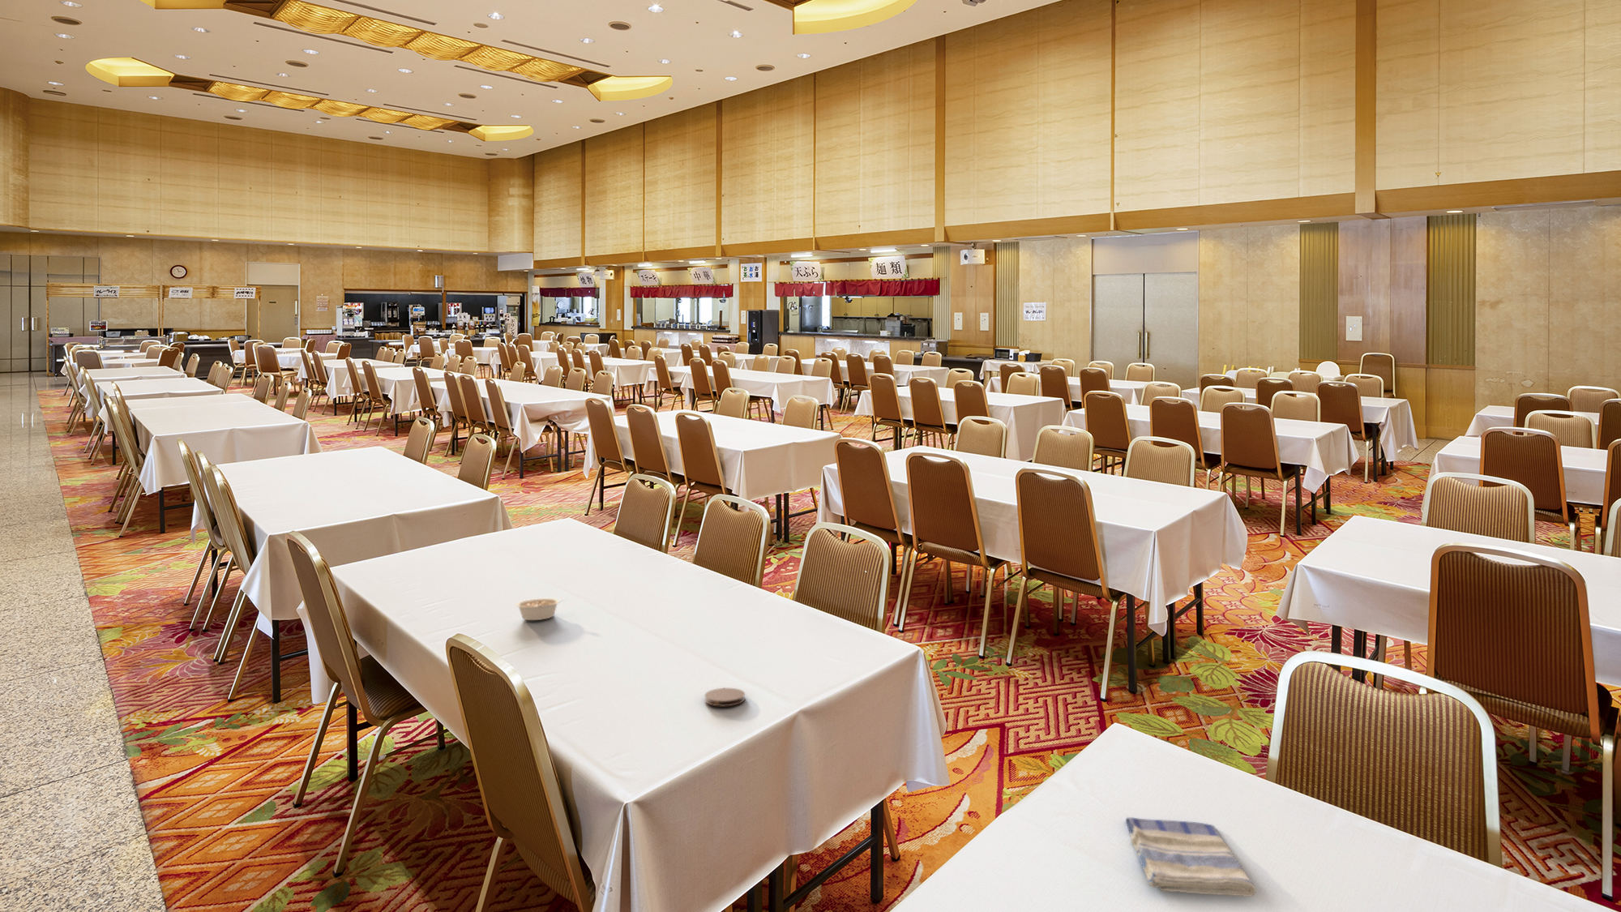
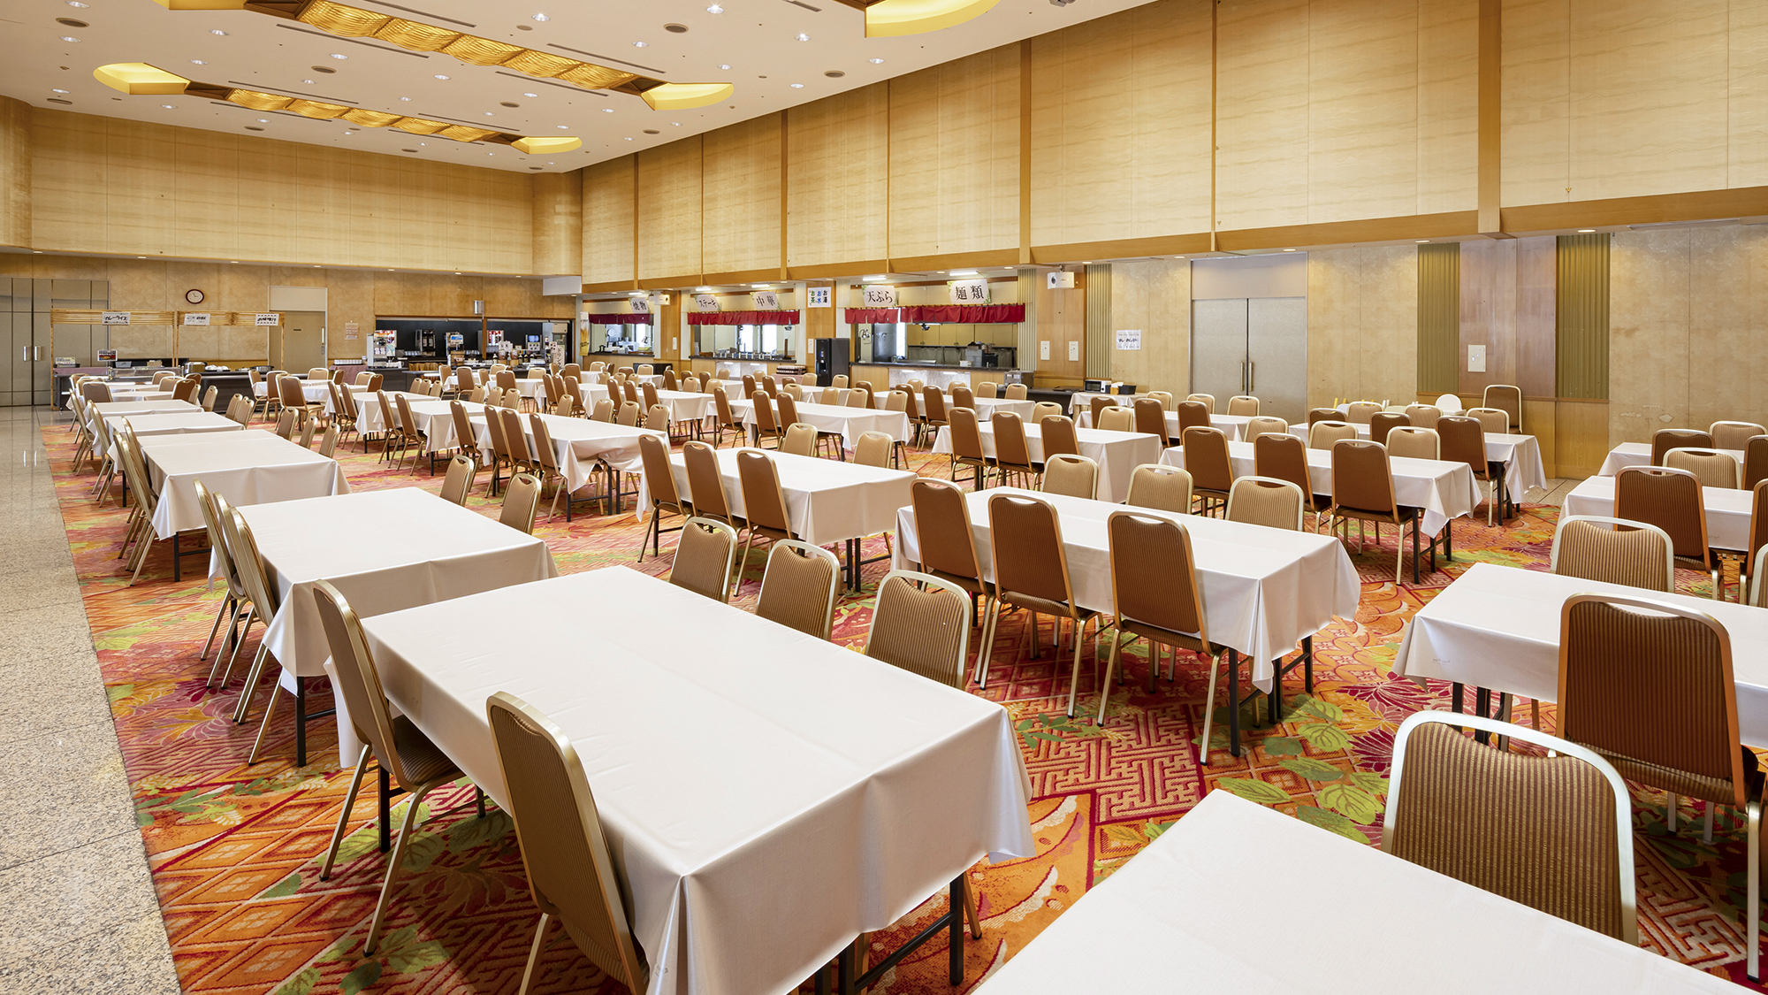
- dish towel (1185, 853)
- legume (540, 608)
- coaster (725, 696)
